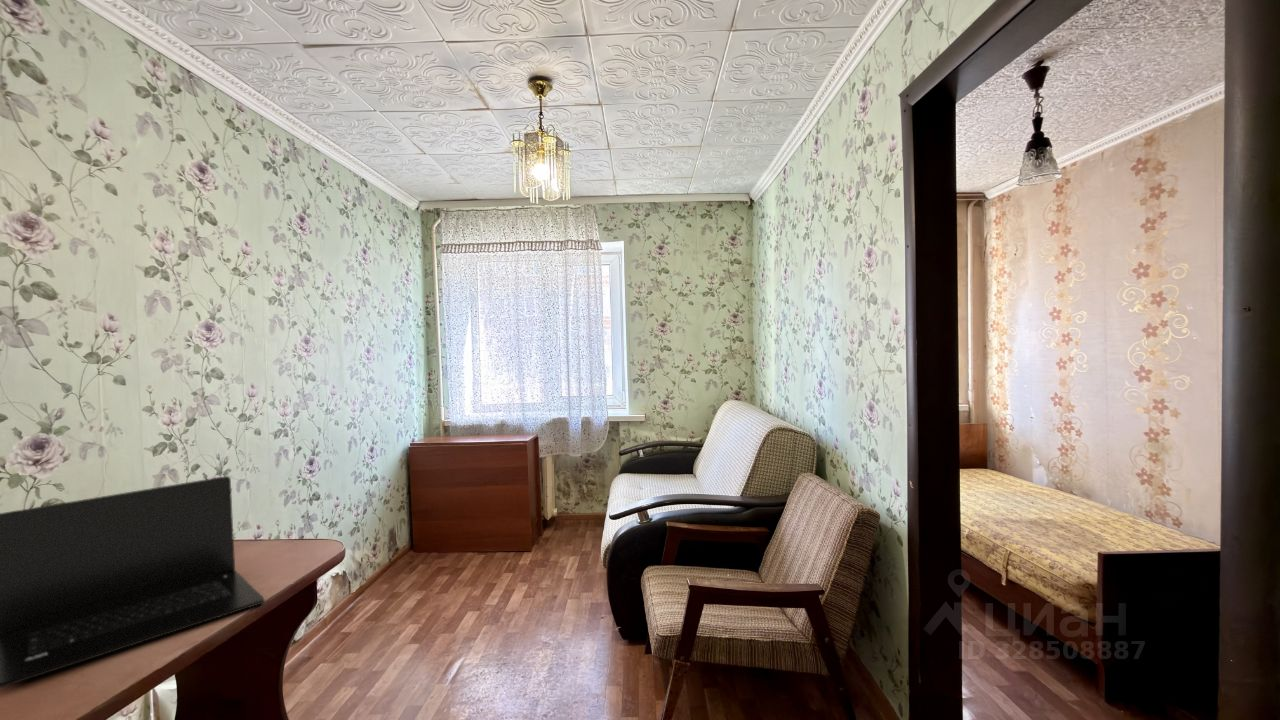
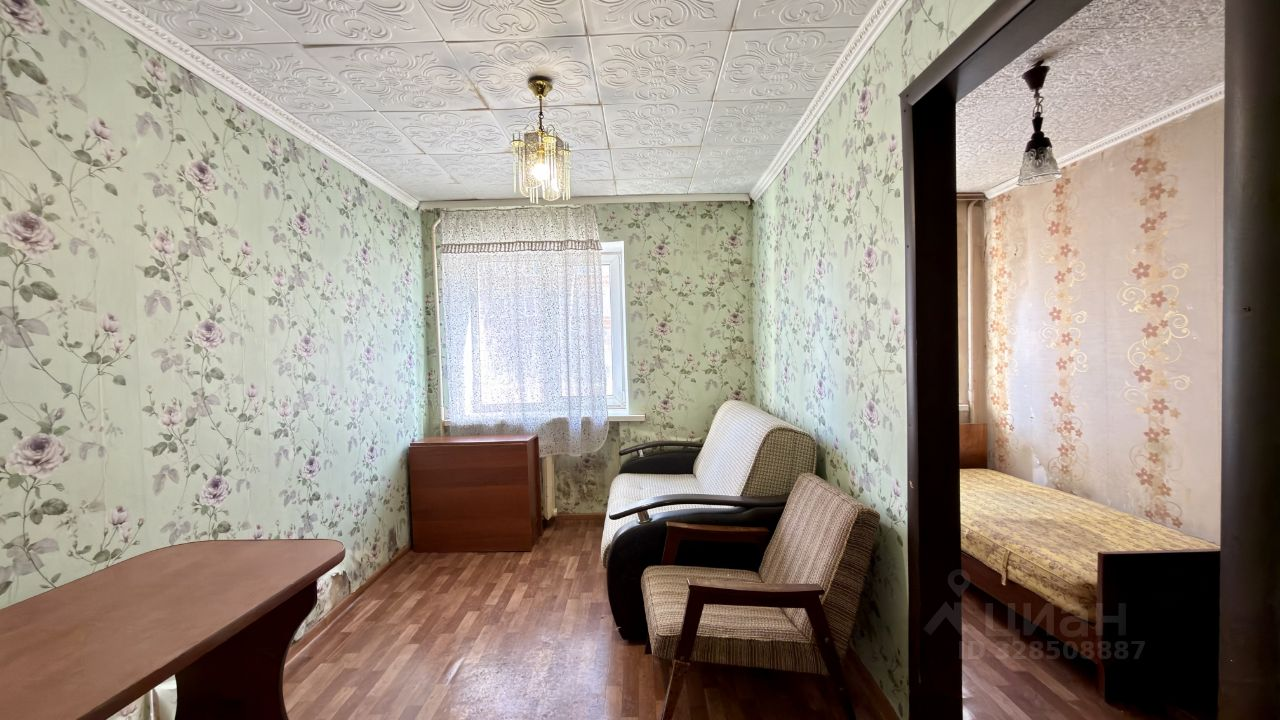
- laptop (136, 561)
